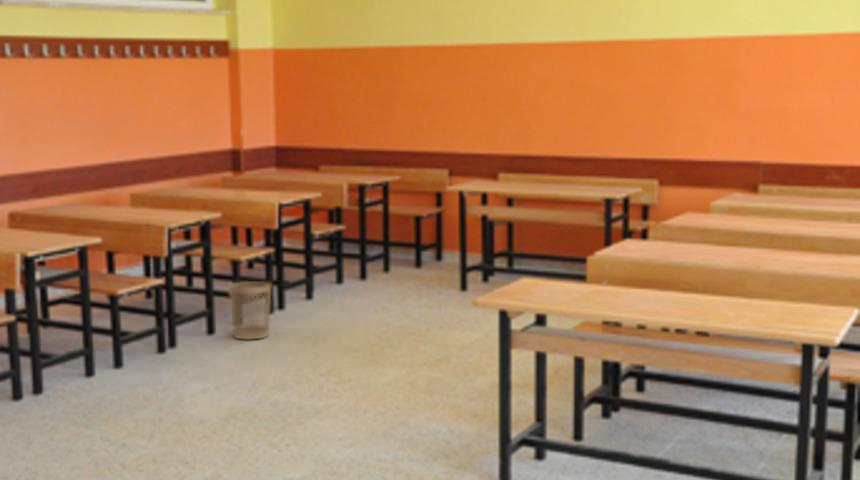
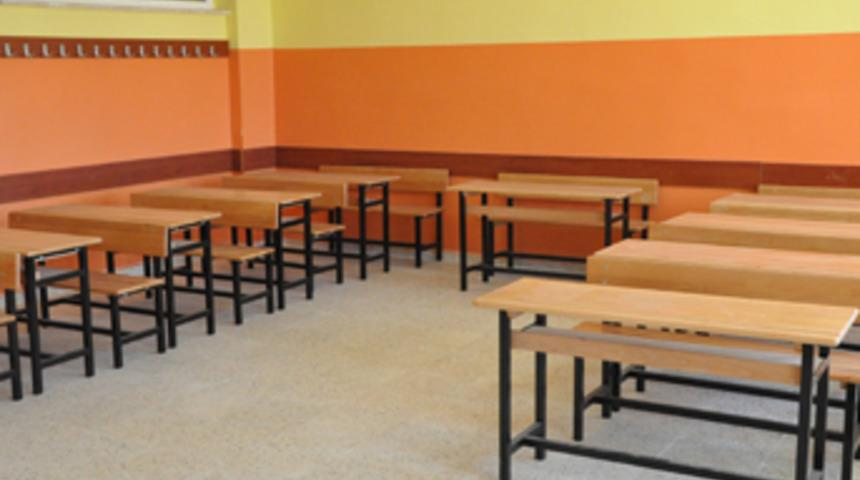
- wastebasket (250, 310)
